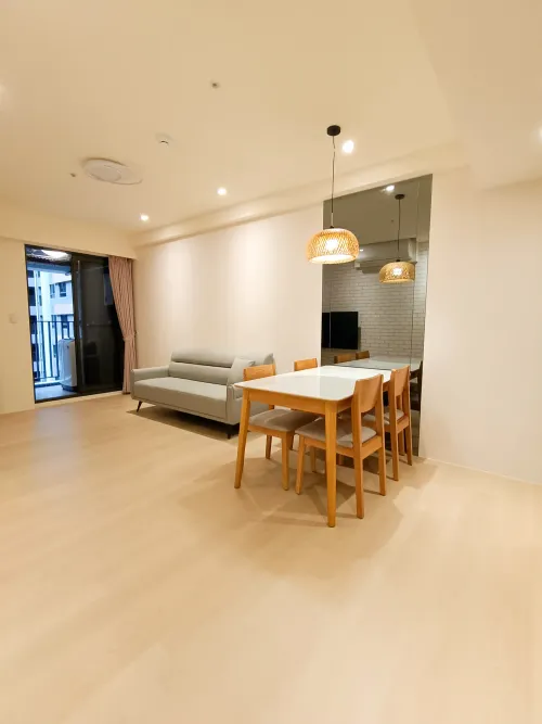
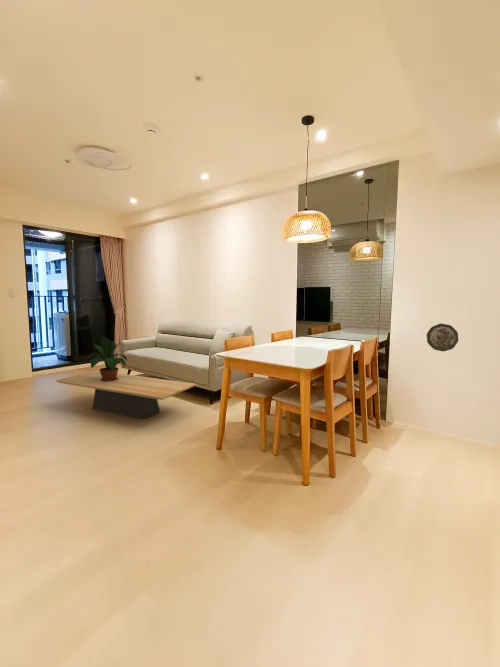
+ decorative plate (442, 337)
+ potted plant (107, 357)
+ coffee table (125, 395)
